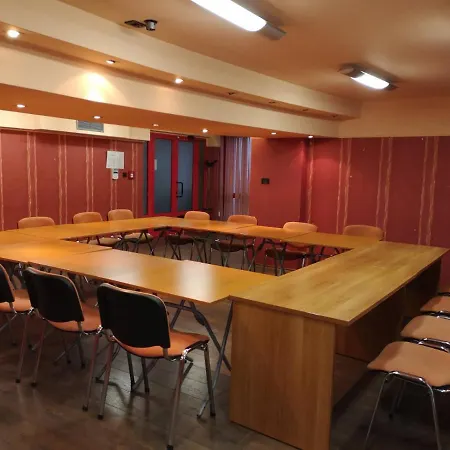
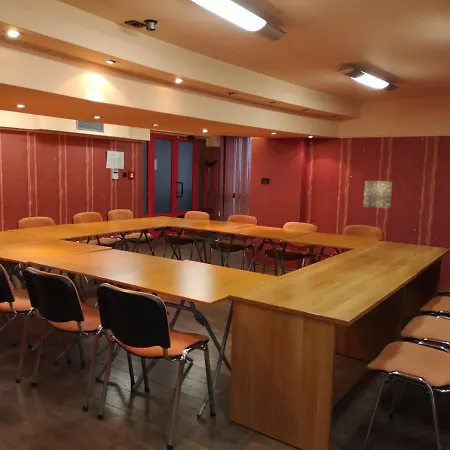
+ wall art (377, 194)
